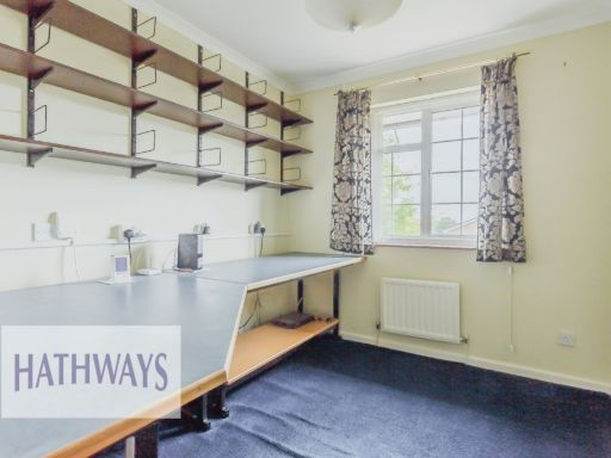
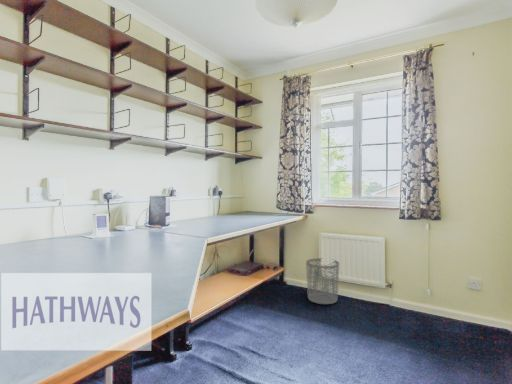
+ waste bin (322, 280)
